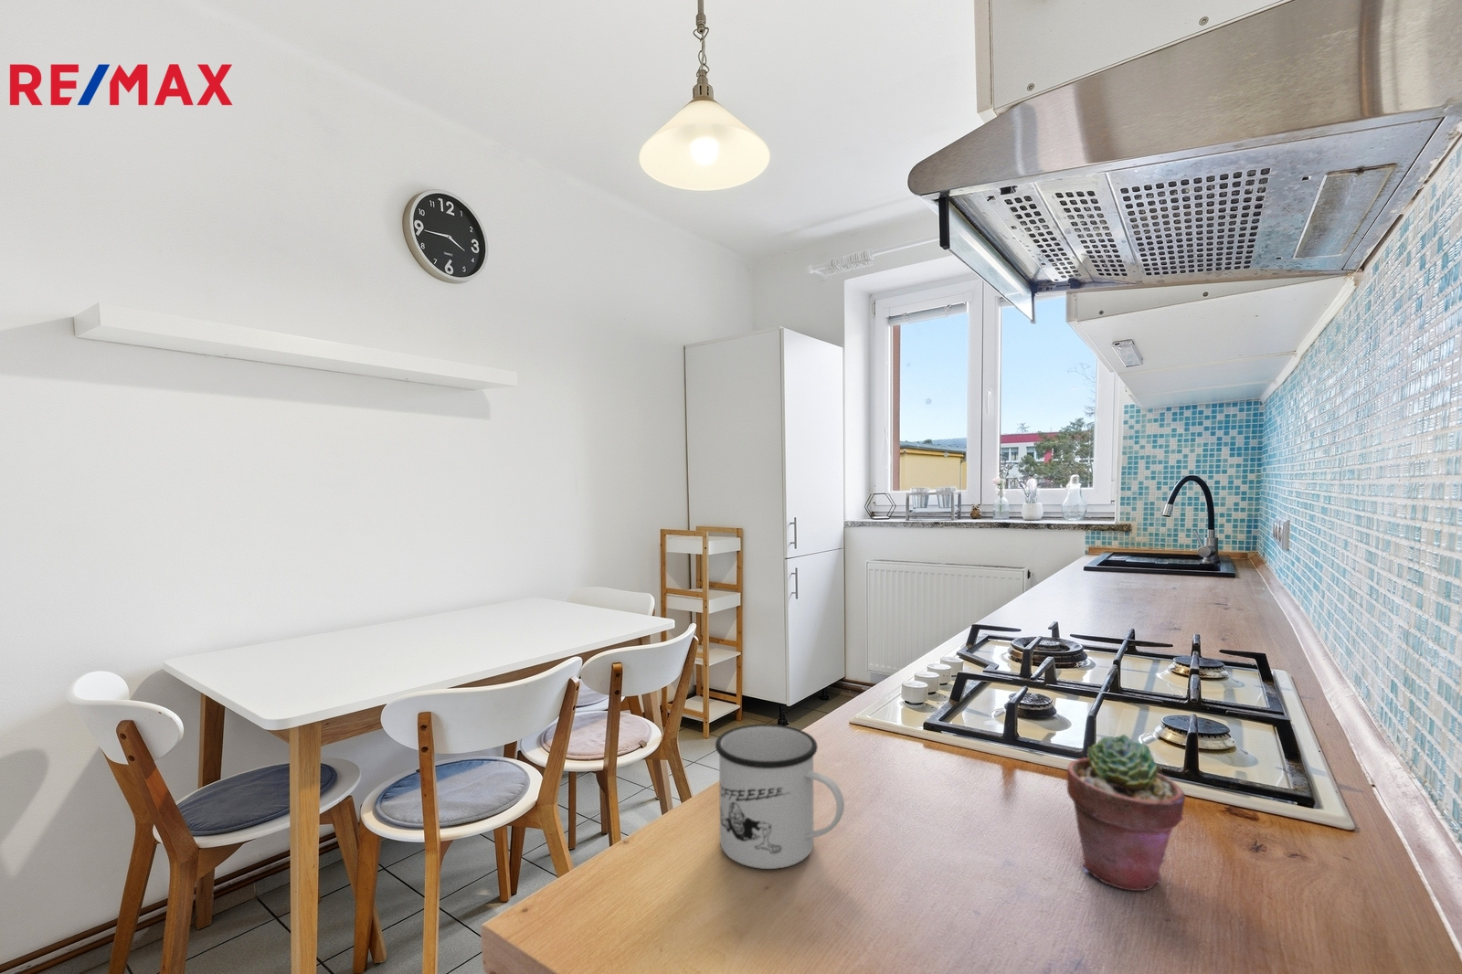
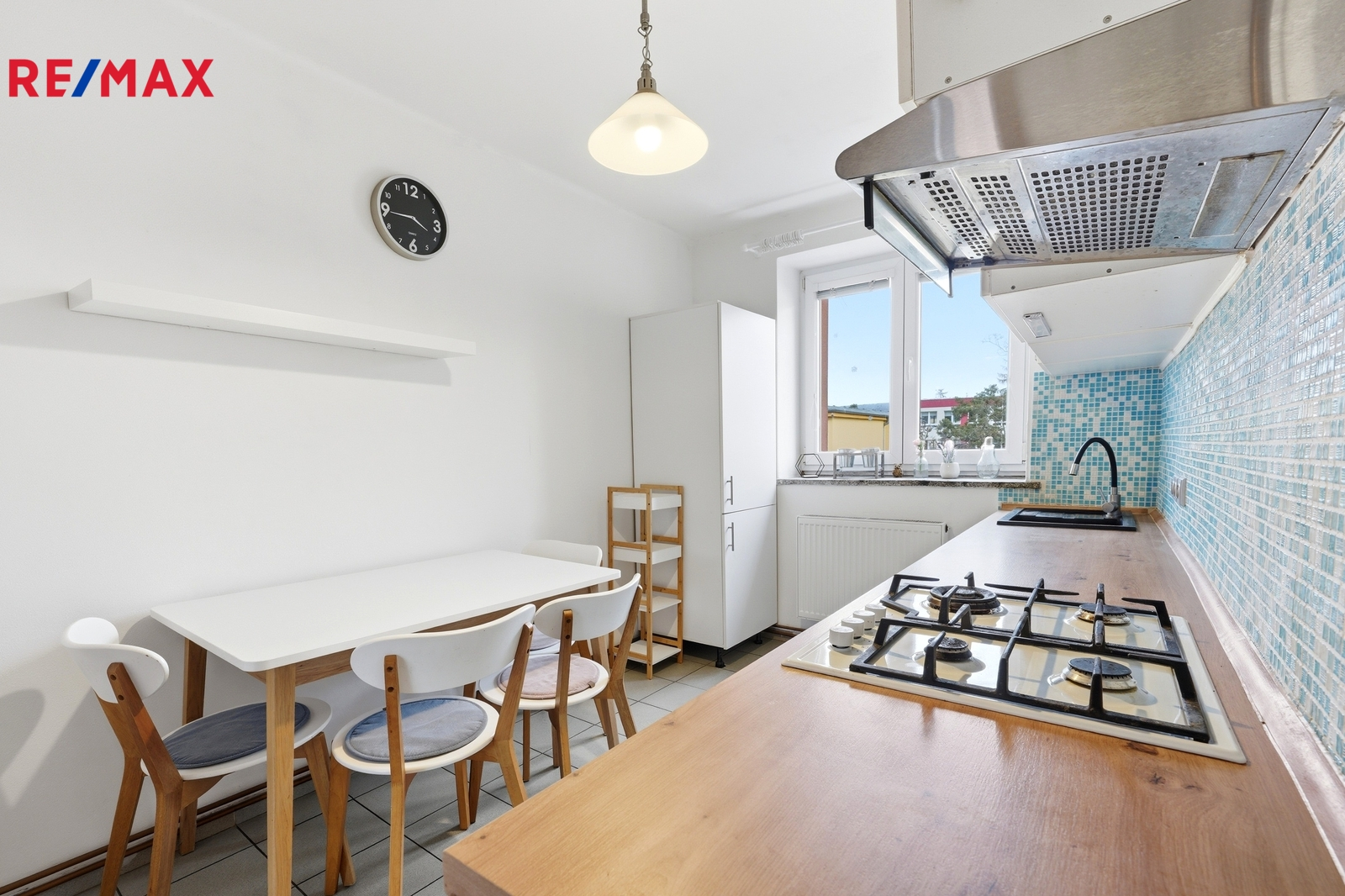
- mug (780, 797)
- potted succulent (1122, 806)
